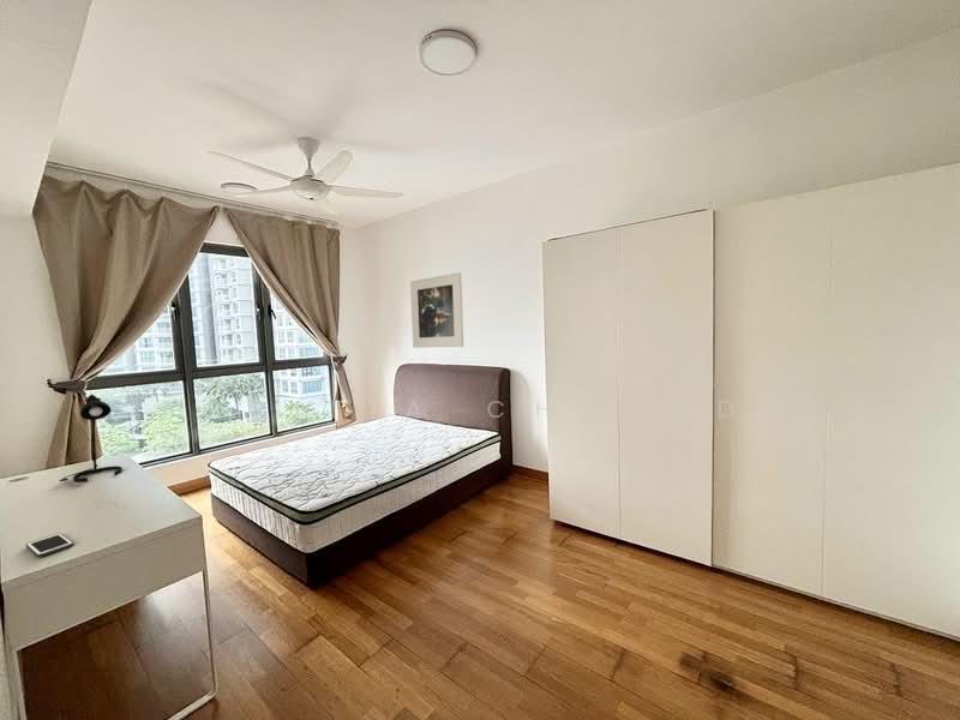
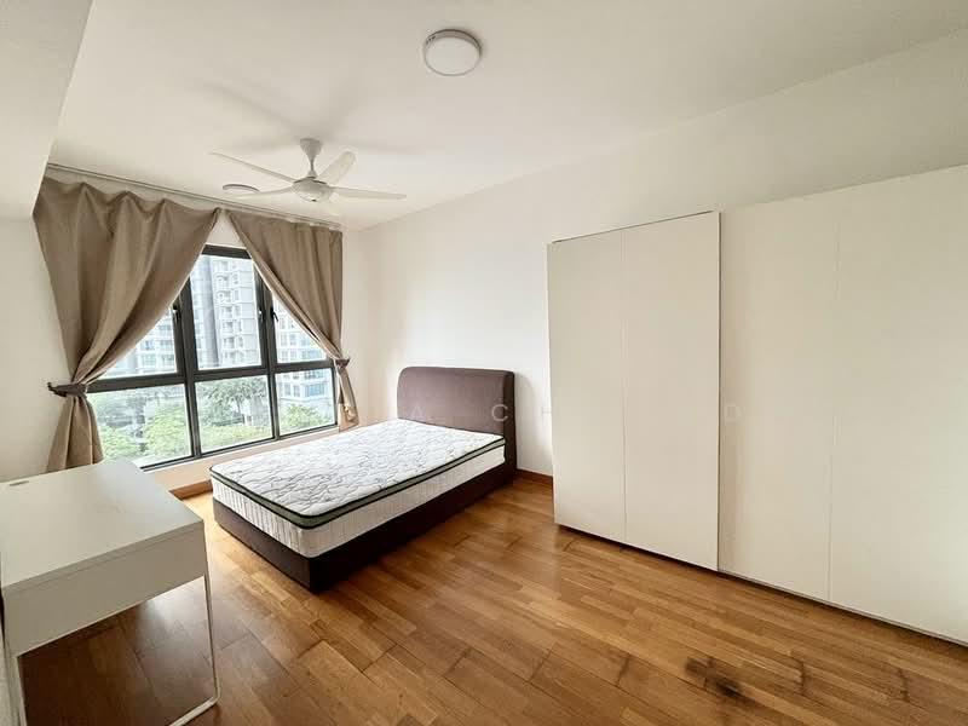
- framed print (436, 312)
- cell phone (49, 544)
- desk lamp (91, 437)
